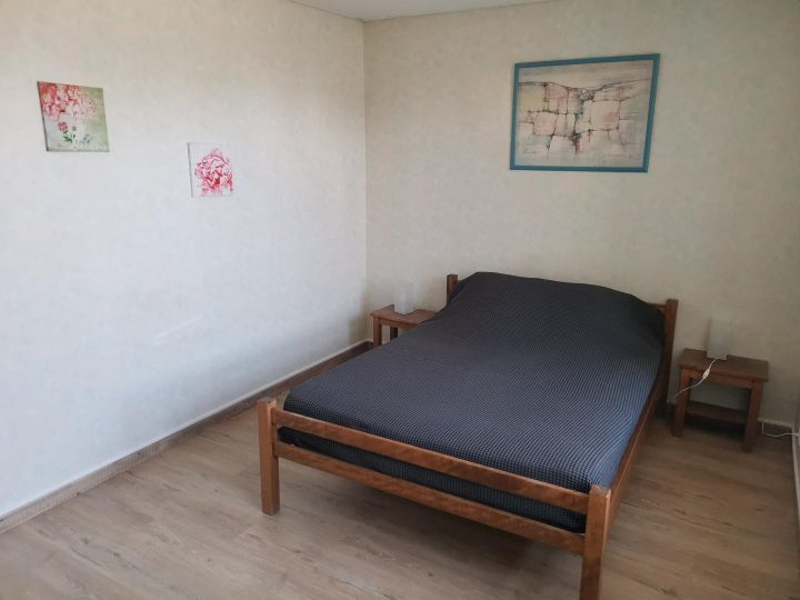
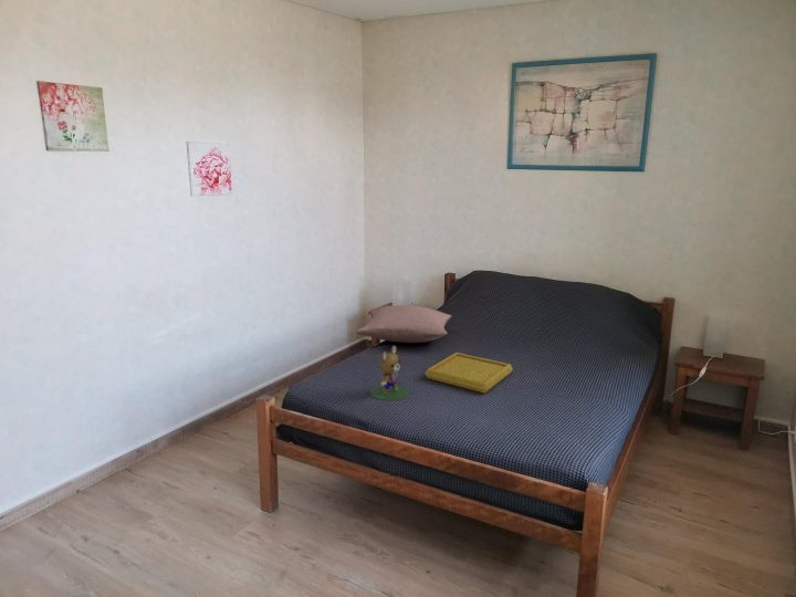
+ serving tray (469, 370)
+ teddy bear (389, 370)
+ pillow (406, 322)
